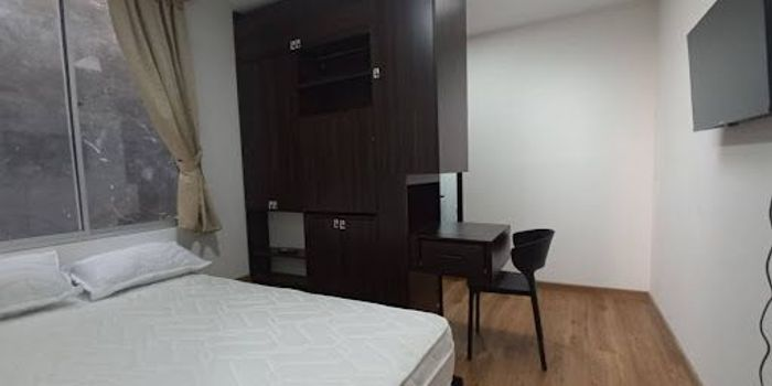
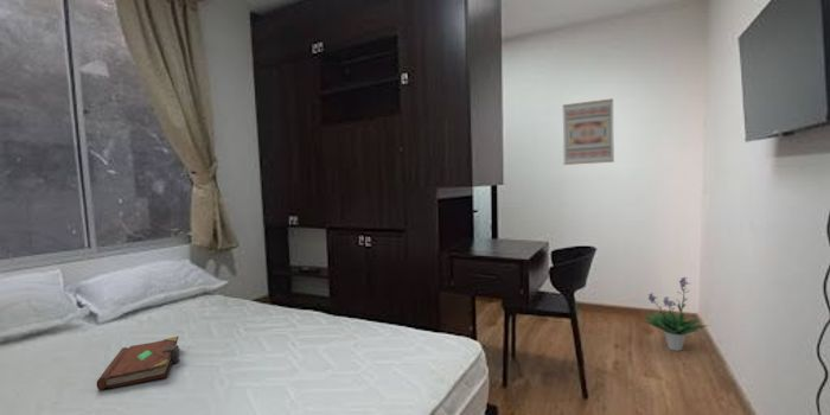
+ book (142, 359)
+ wall art (587, 133)
+ potted plant (675, 312)
